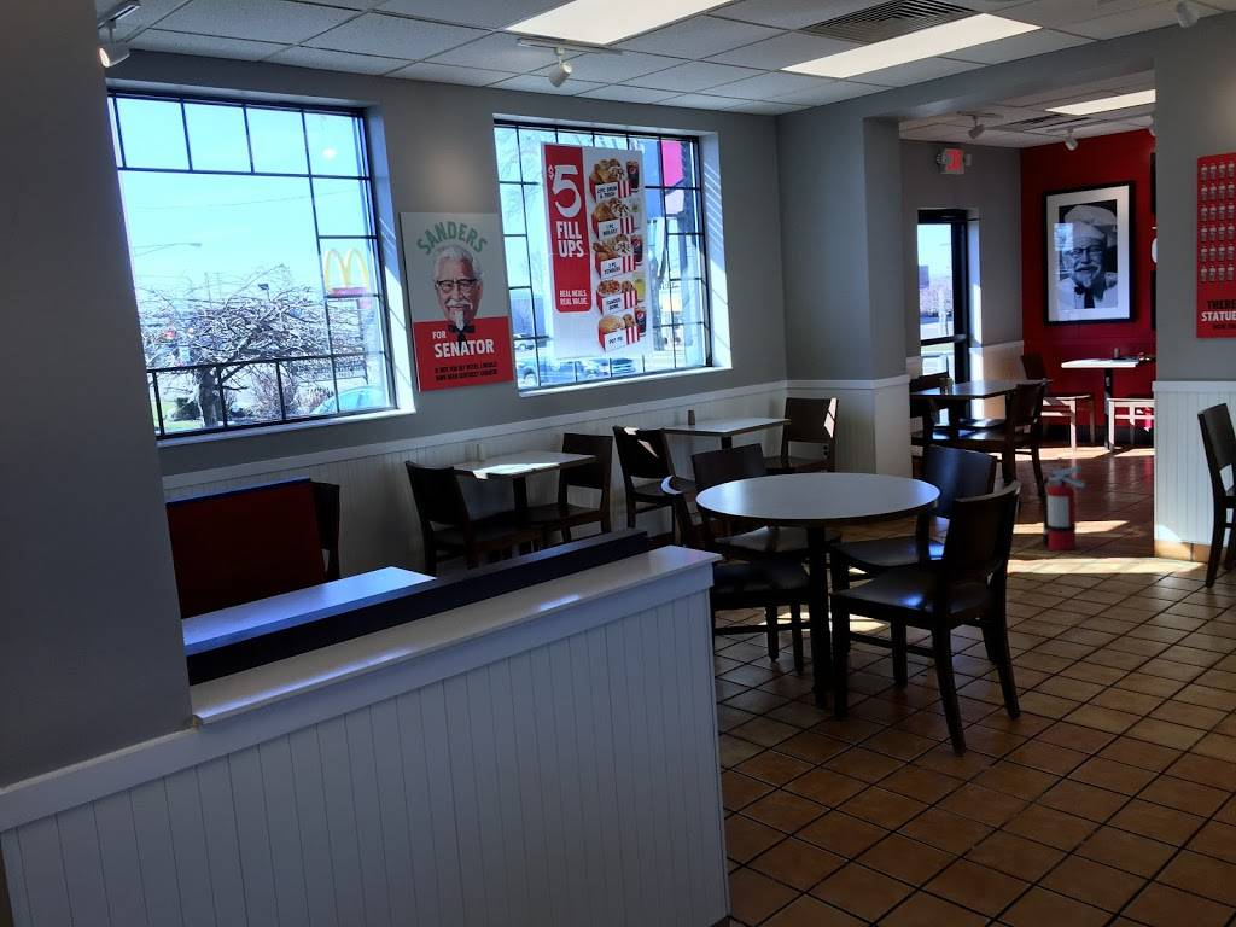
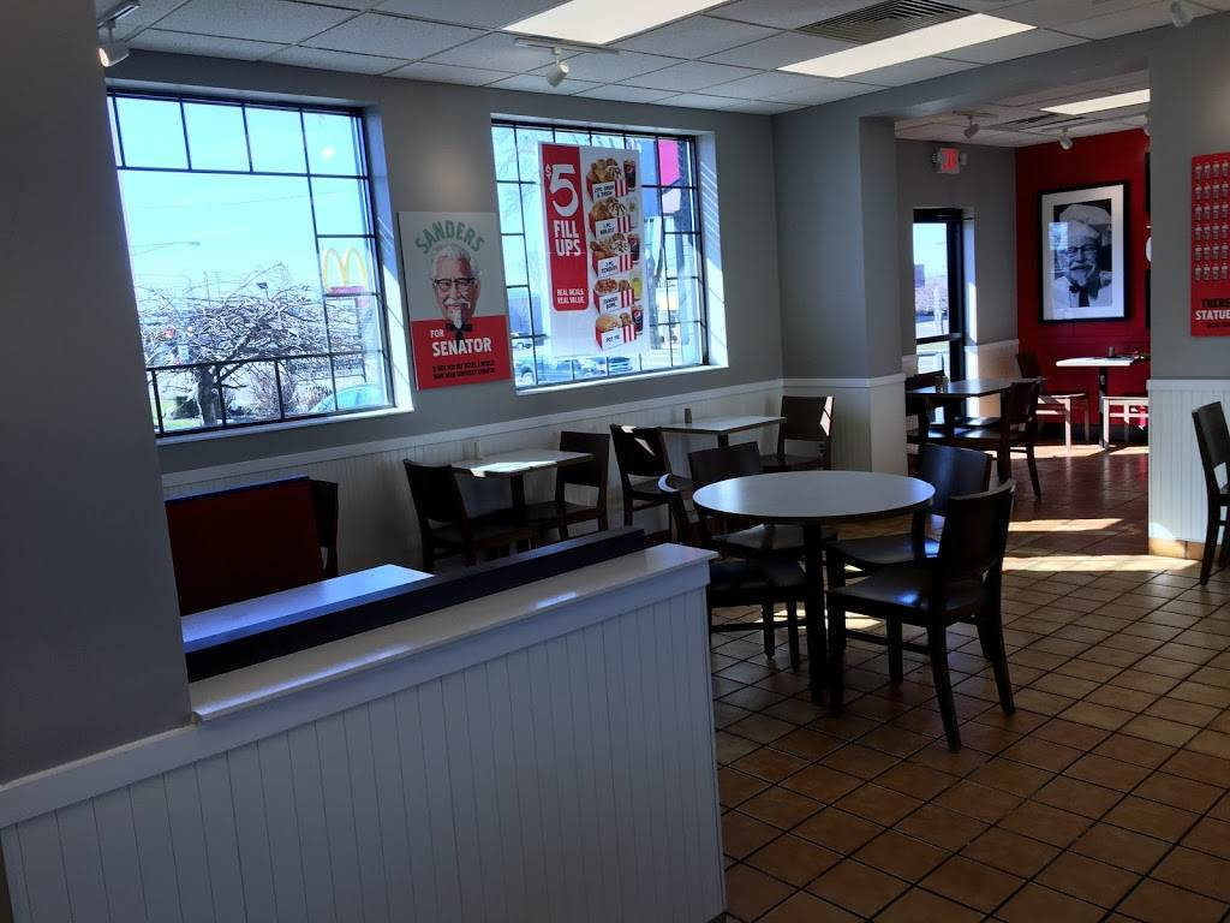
- fire extinguisher (1059, 506)
